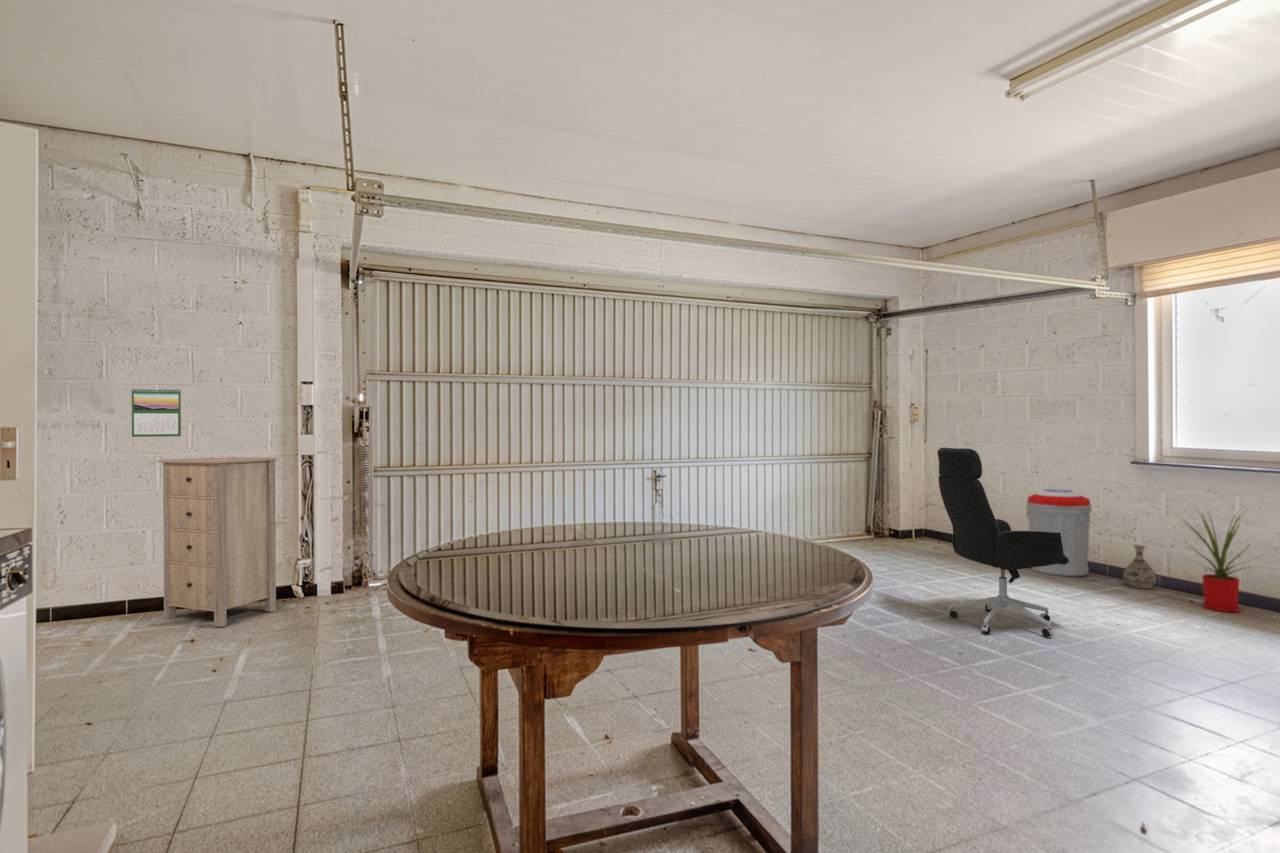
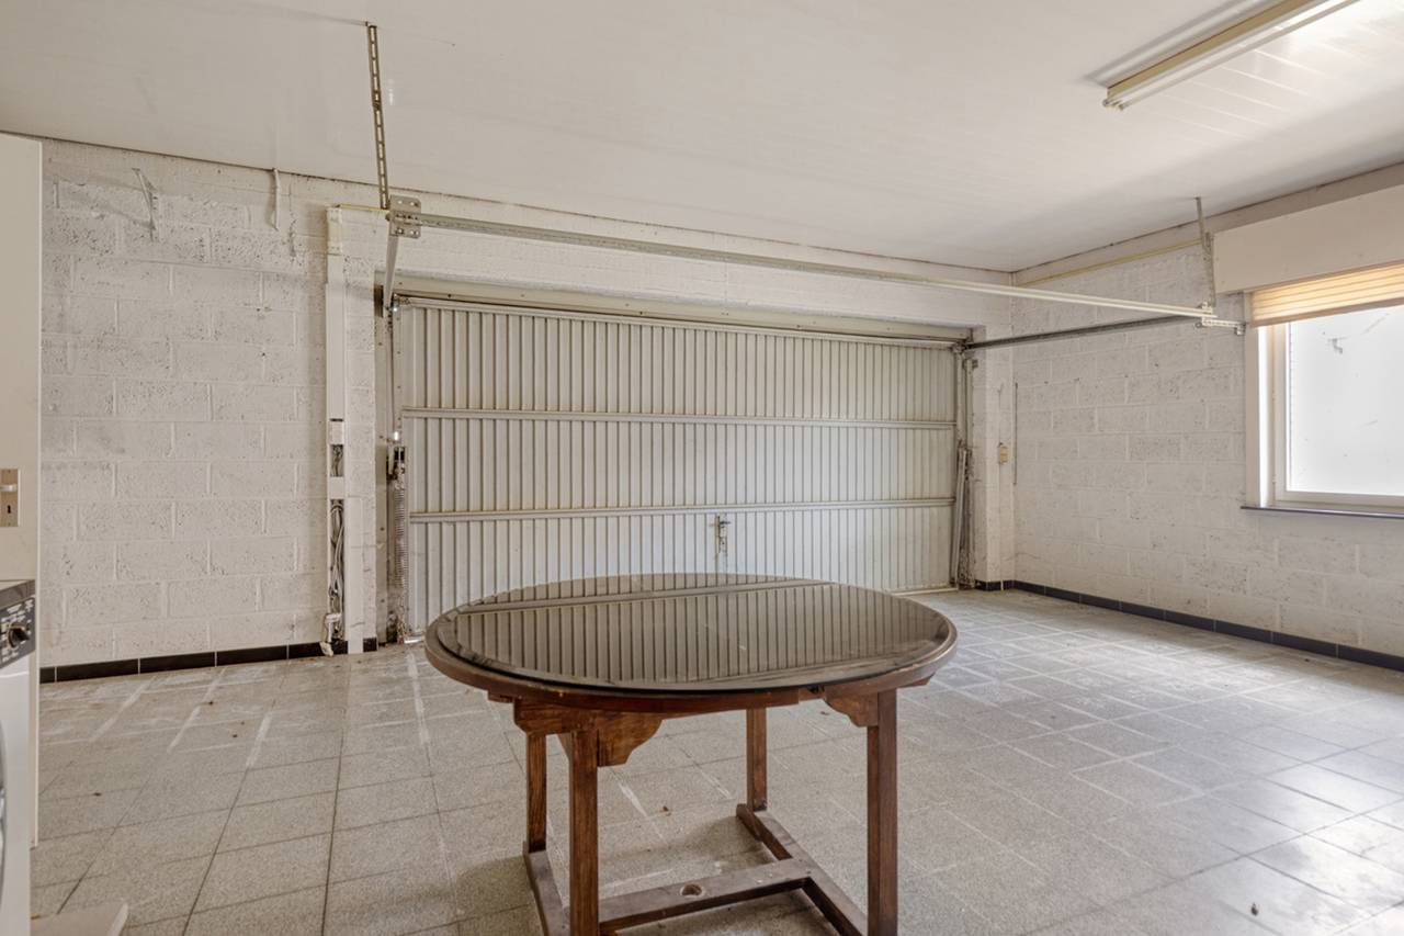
- office chair (997, 535)
- storage cabinet (219, 536)
- house plant (1221, 557)
- vase (1139, 565)
- calendar (156, 412)
- trash can (1058, 530)
